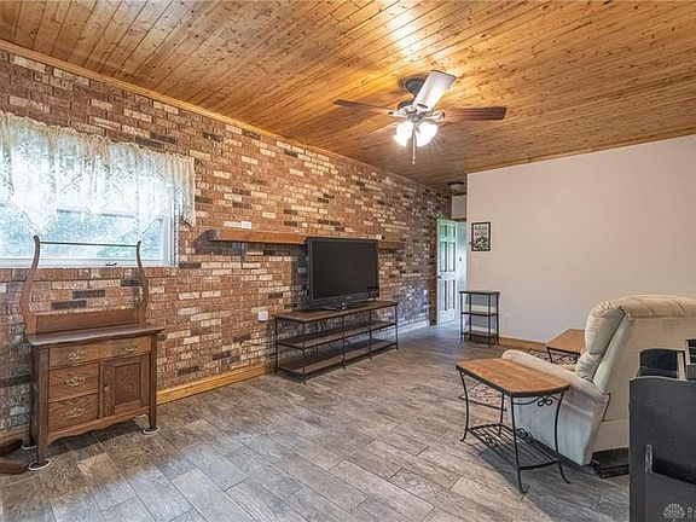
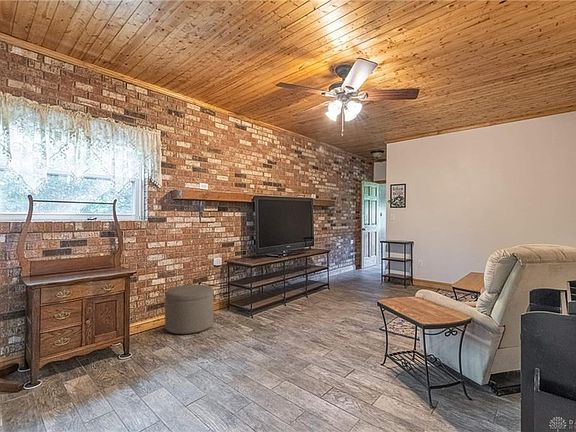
+ ottoman (189, 307)
